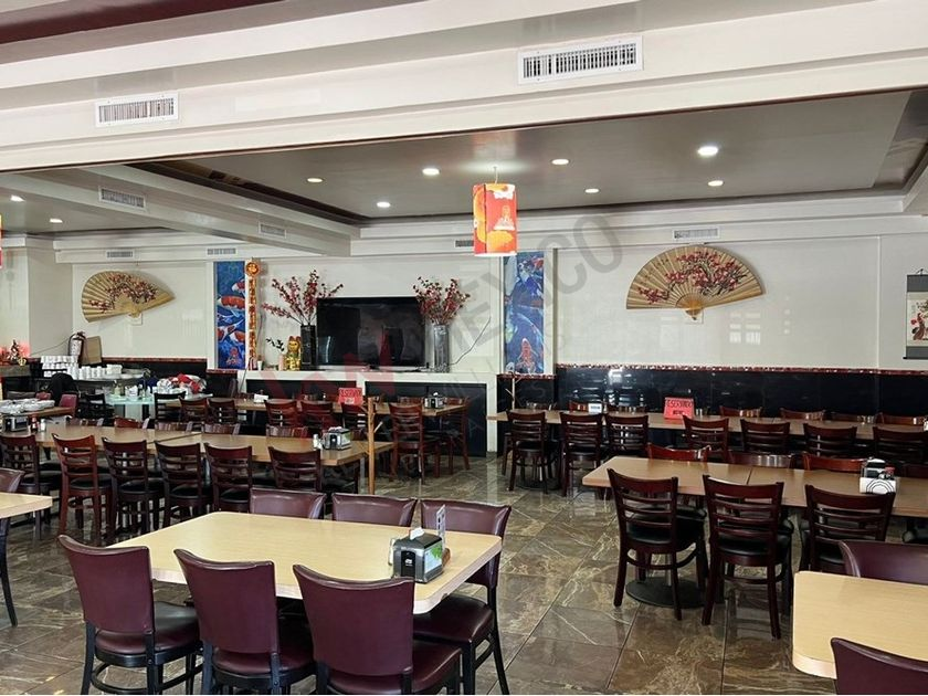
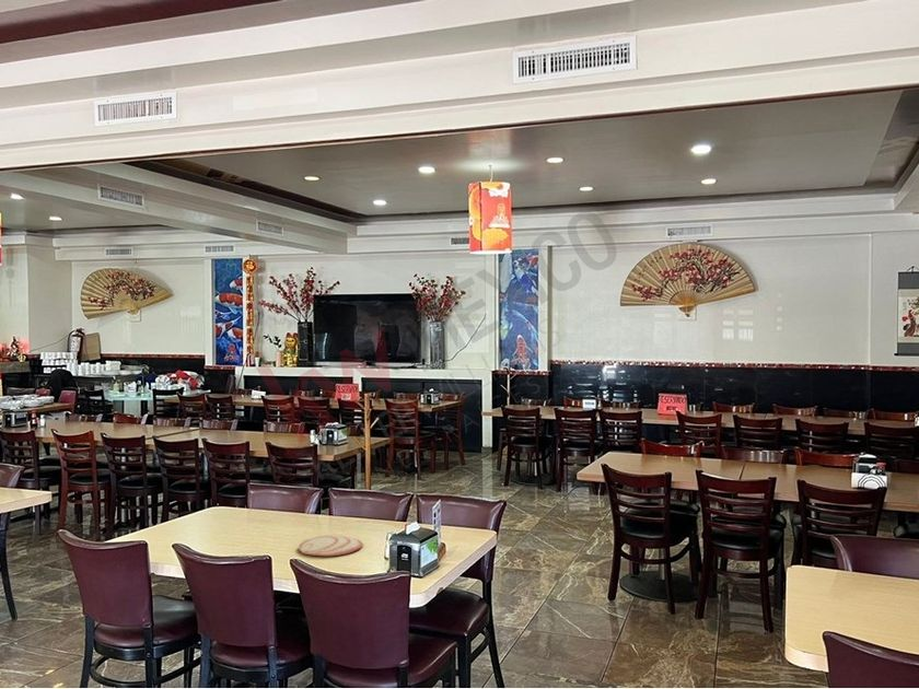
+ plate (330, 542)
